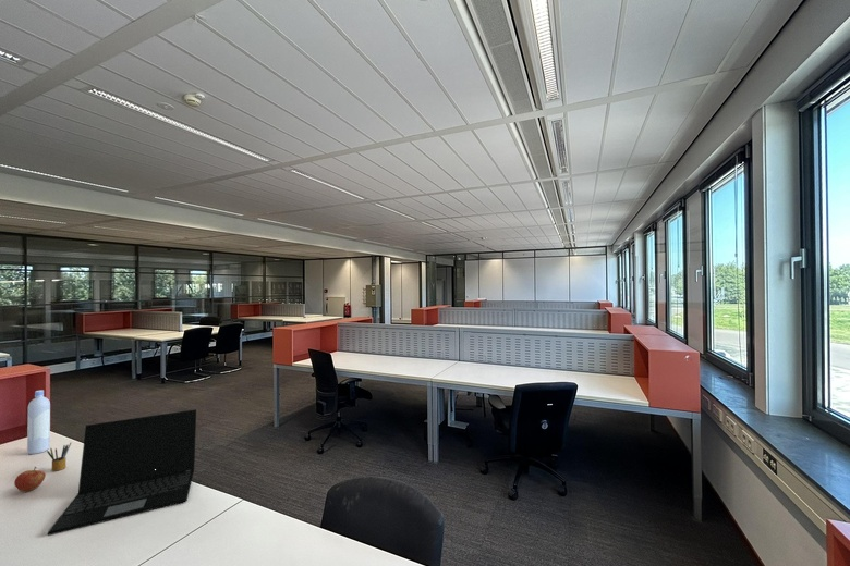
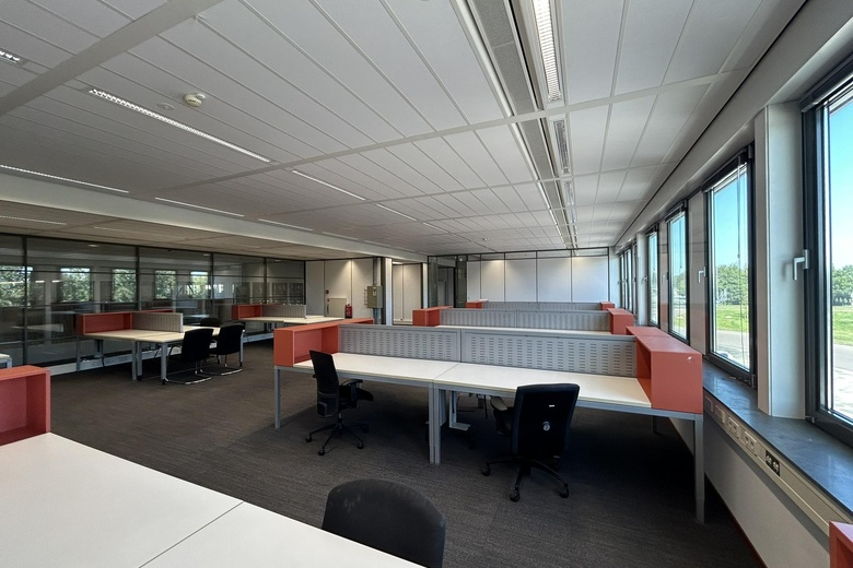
- pencil box (59, 457)
- laptop (134, 462)
- apple (29, 479)
- bottle (38, 420)
